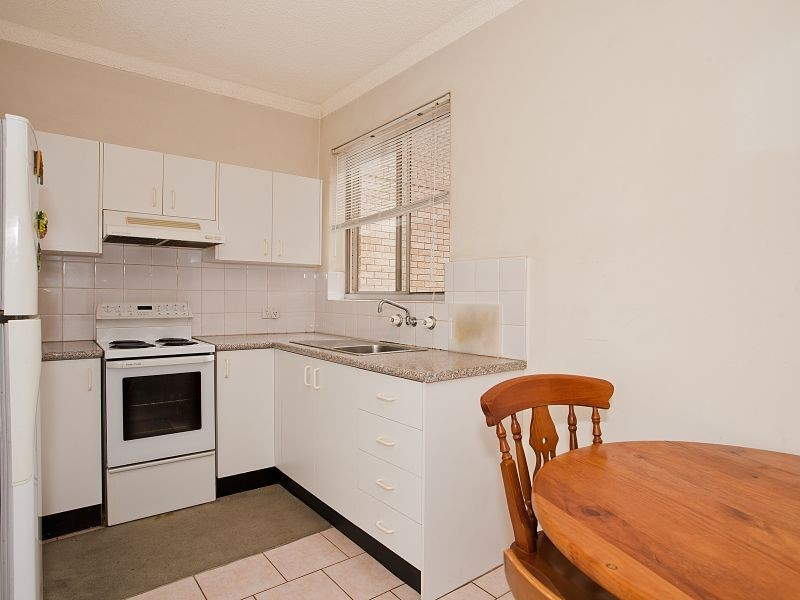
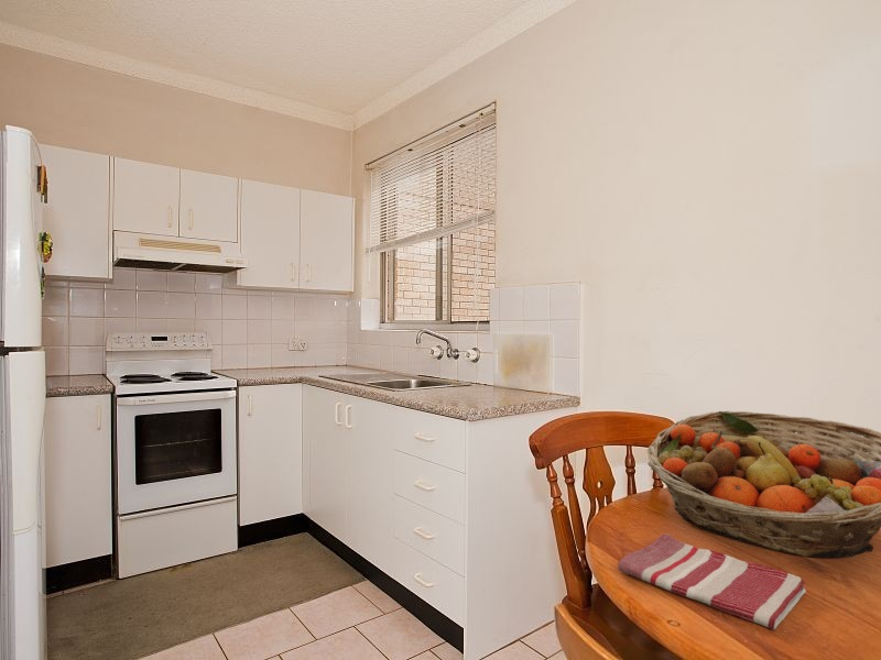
+ fruit basket (768, 473)
+ dish towel (708, 573)
